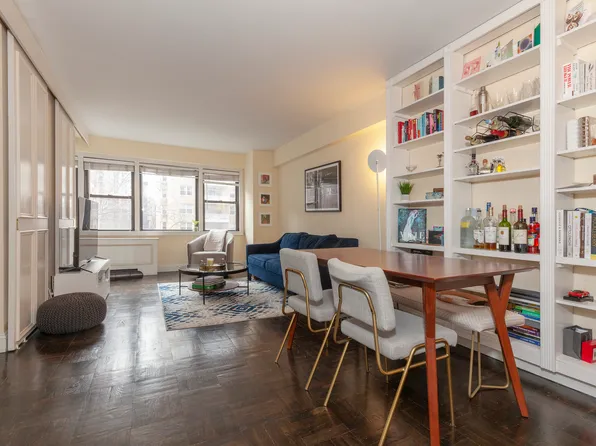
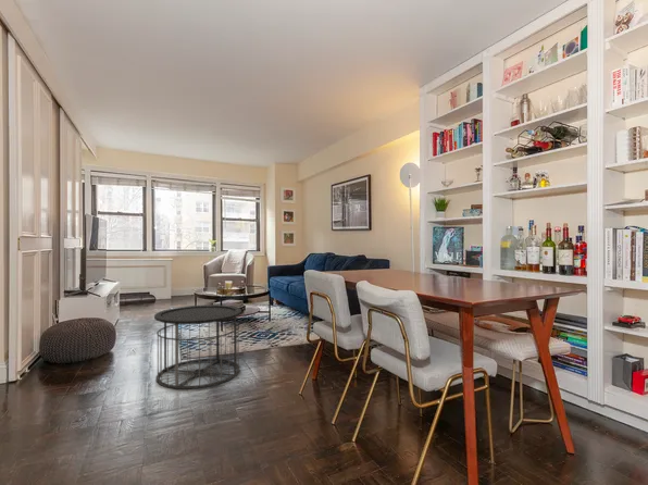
+ side table (199, 343)
